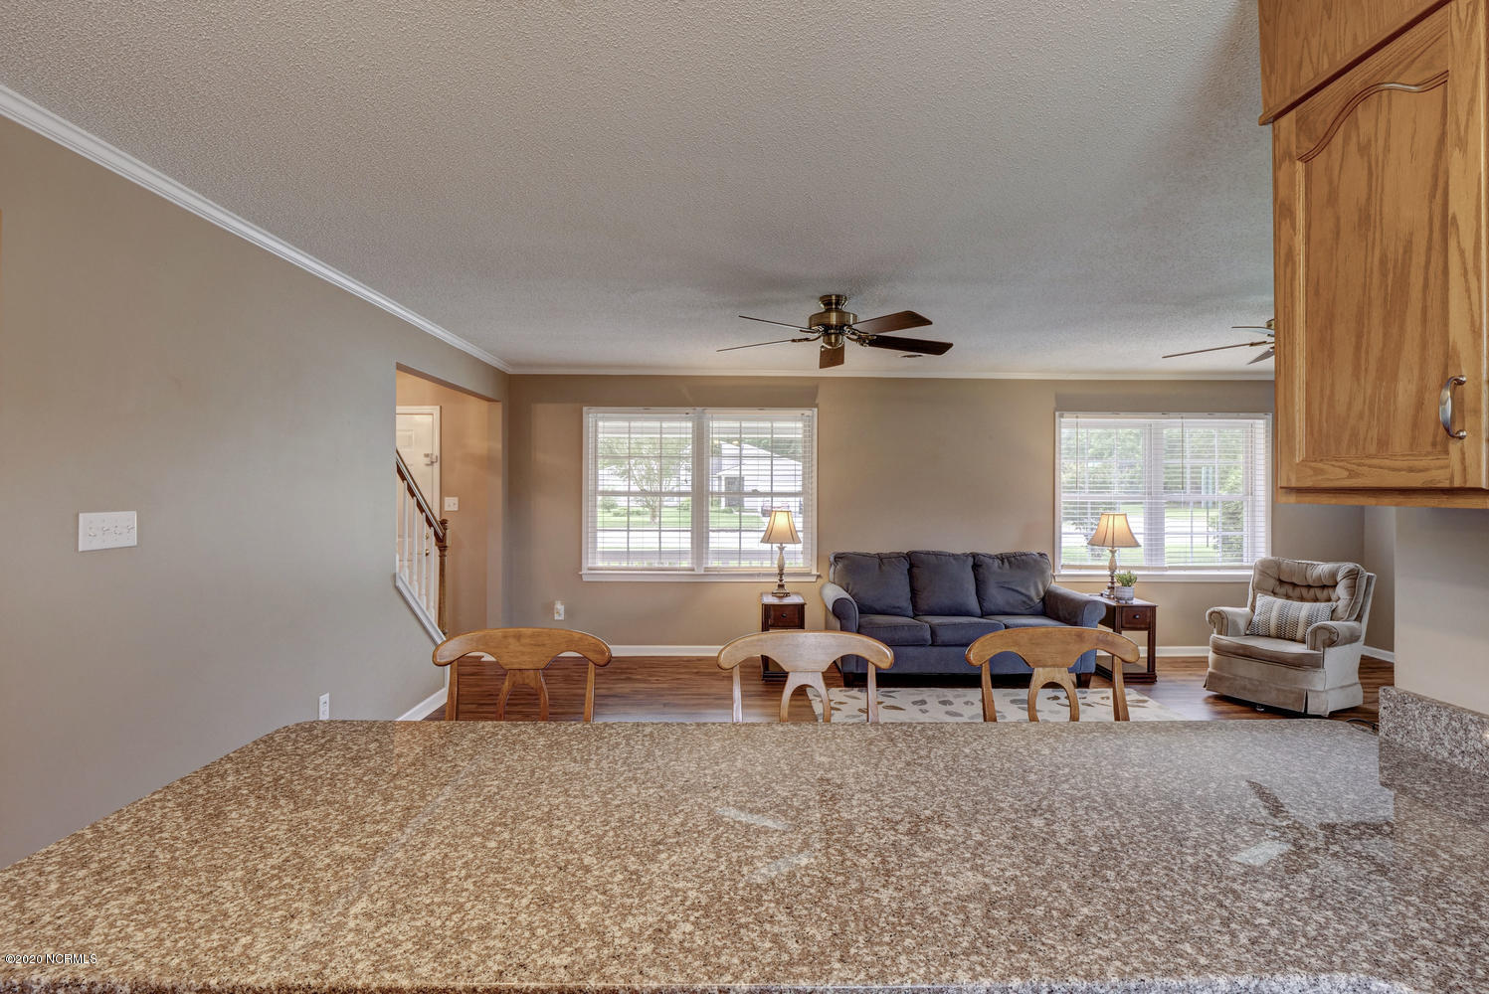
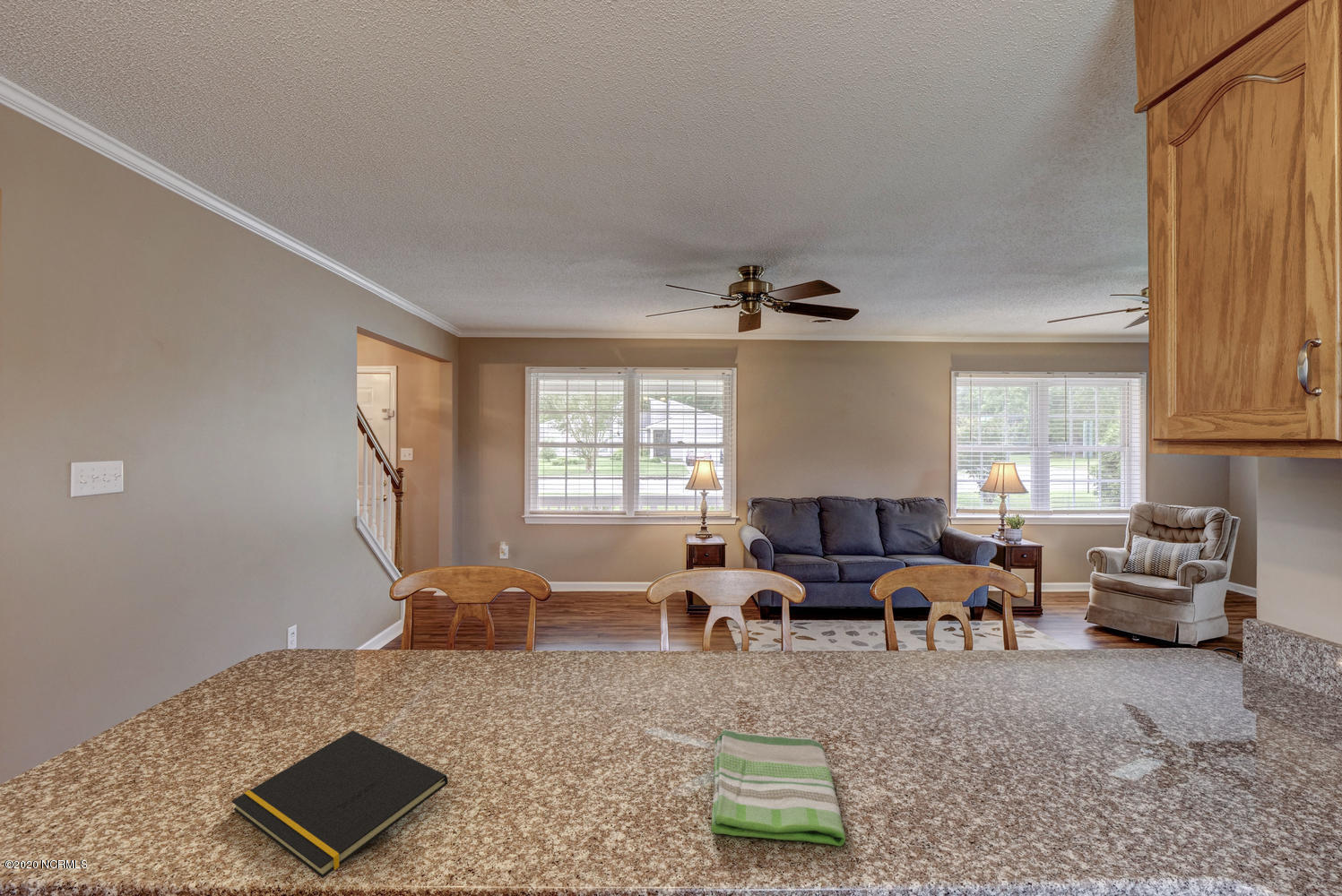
+ dish towel (773, 779)
+ notepad (340, 792)
